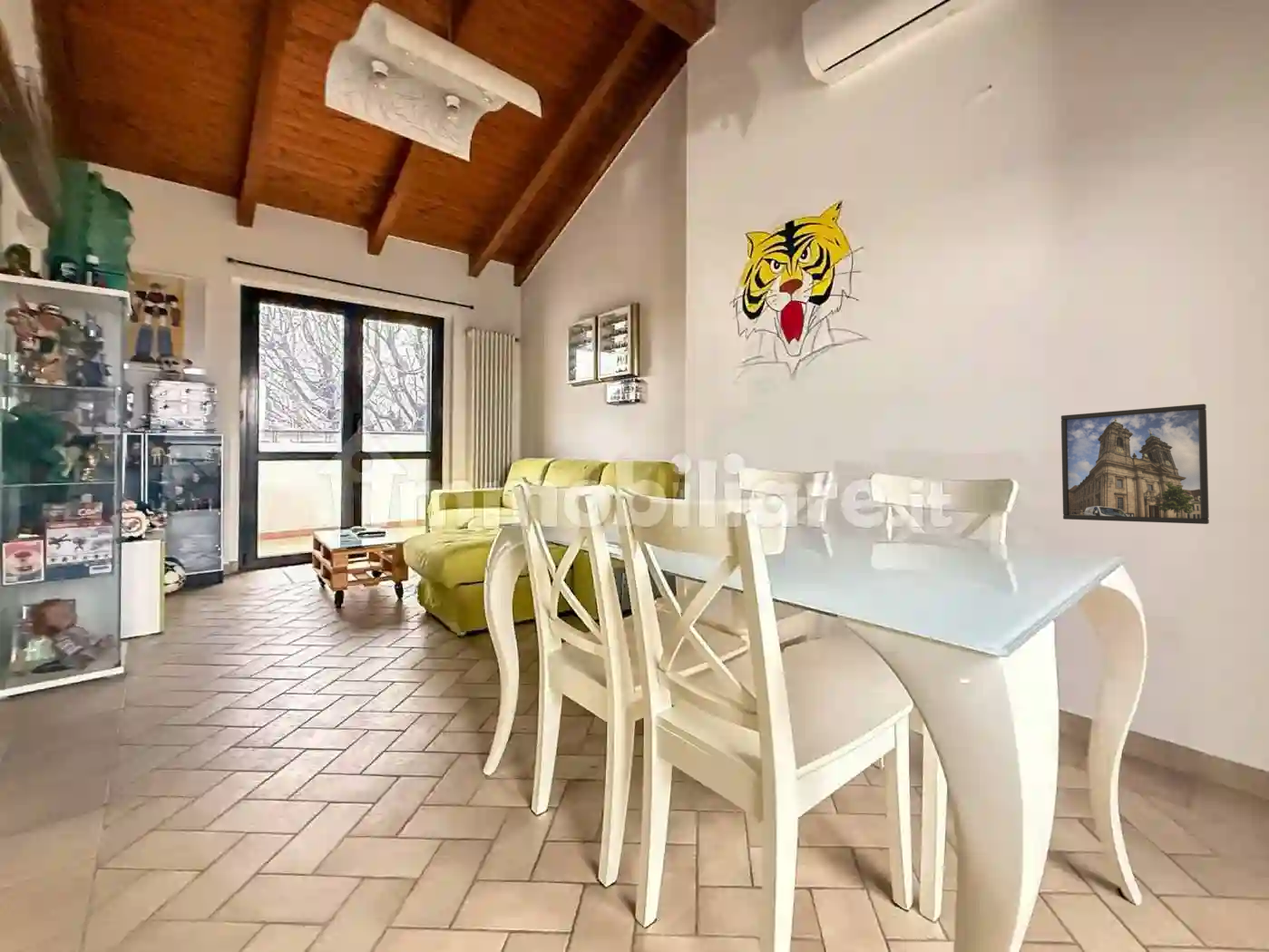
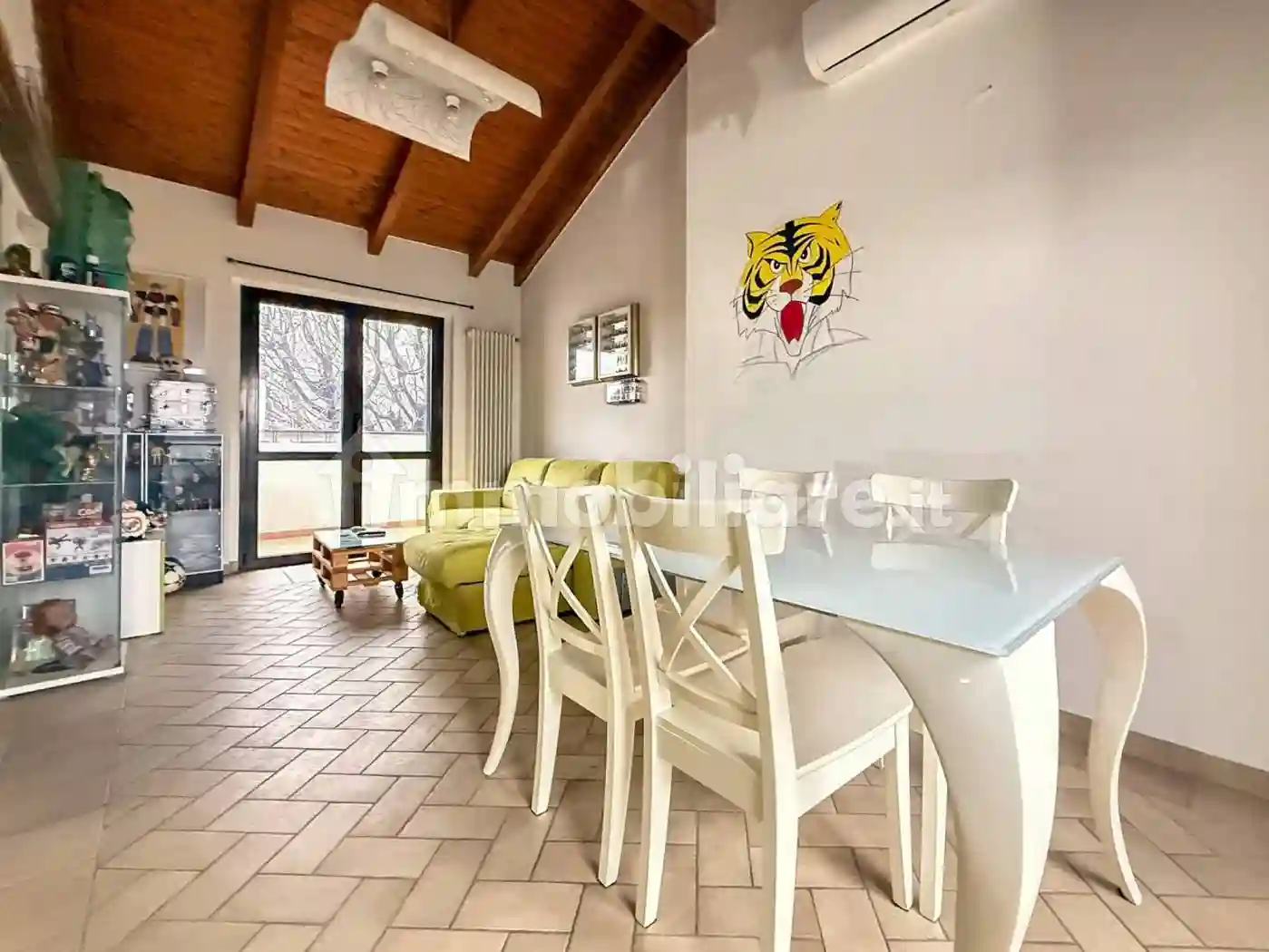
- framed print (1129, 465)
